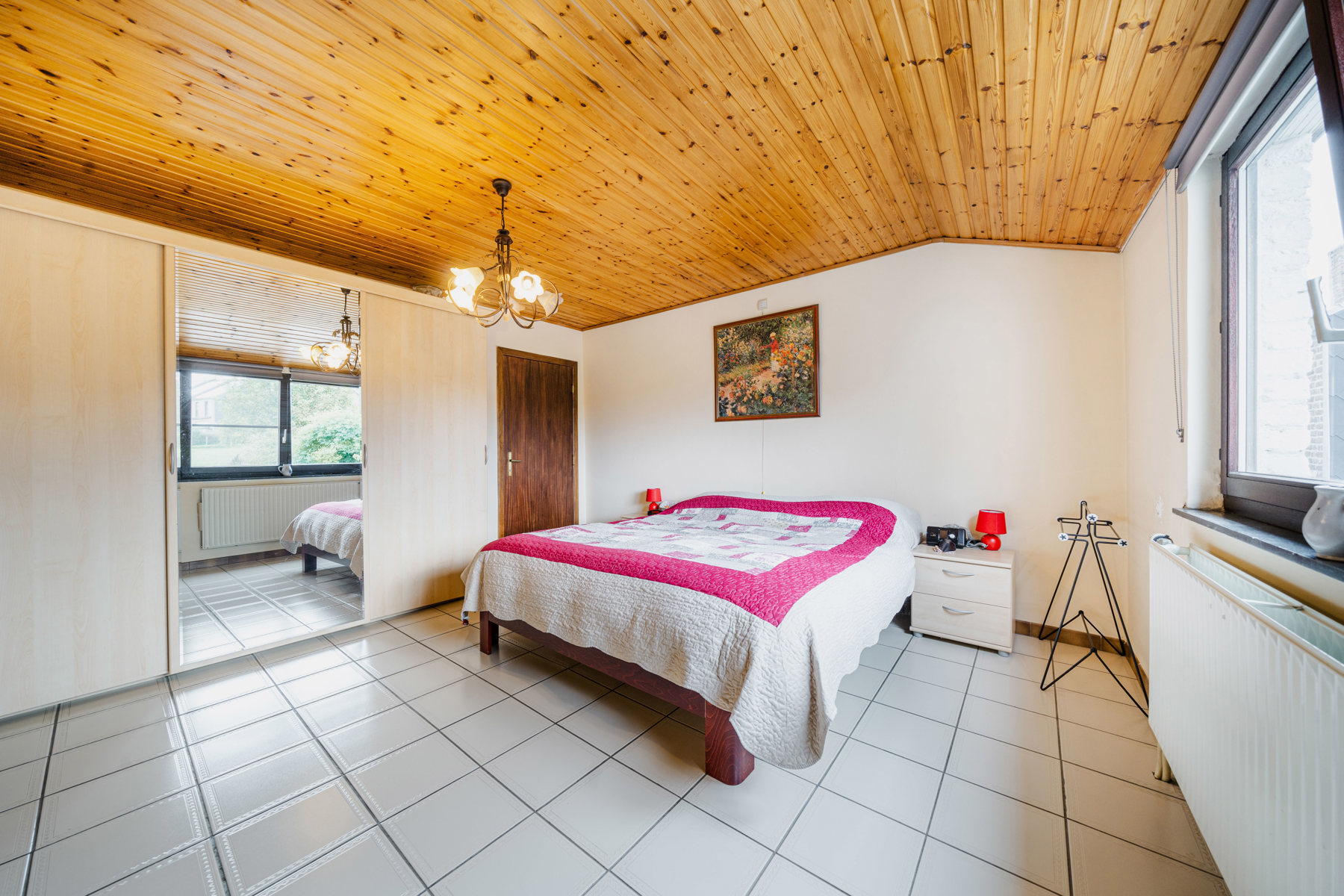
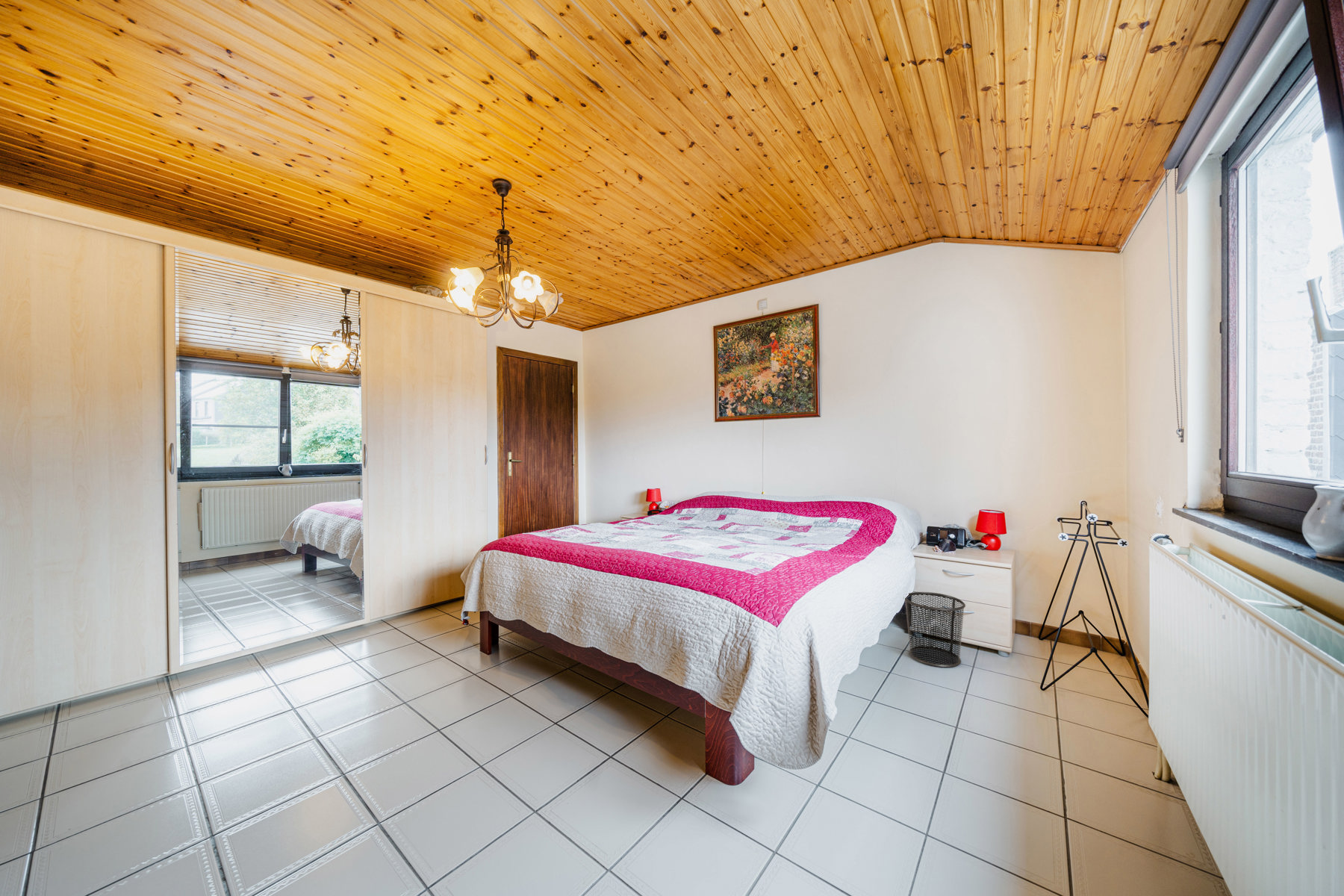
+ waste bin (934, 628)
